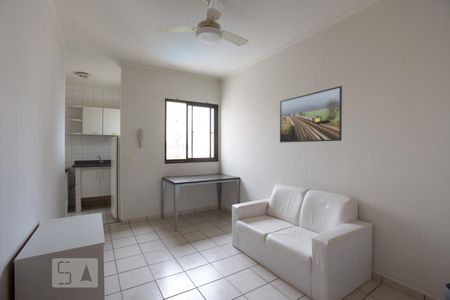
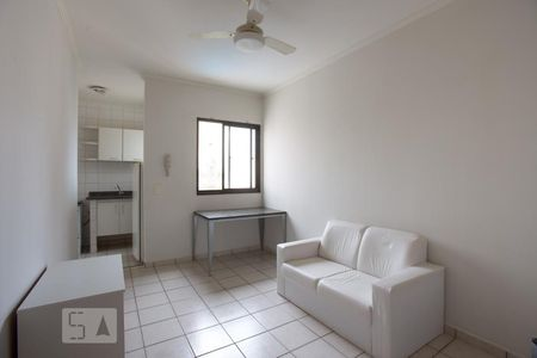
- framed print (306, 118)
